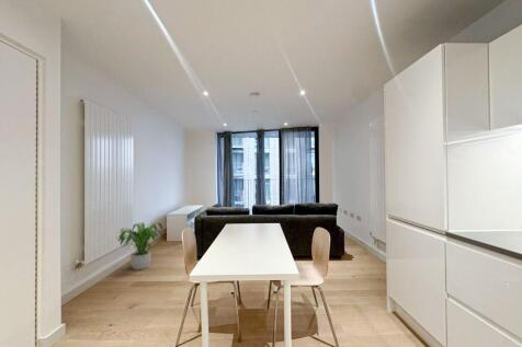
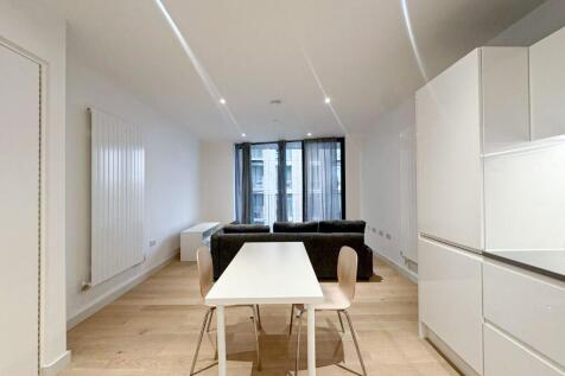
- potted plant (141, 245)
